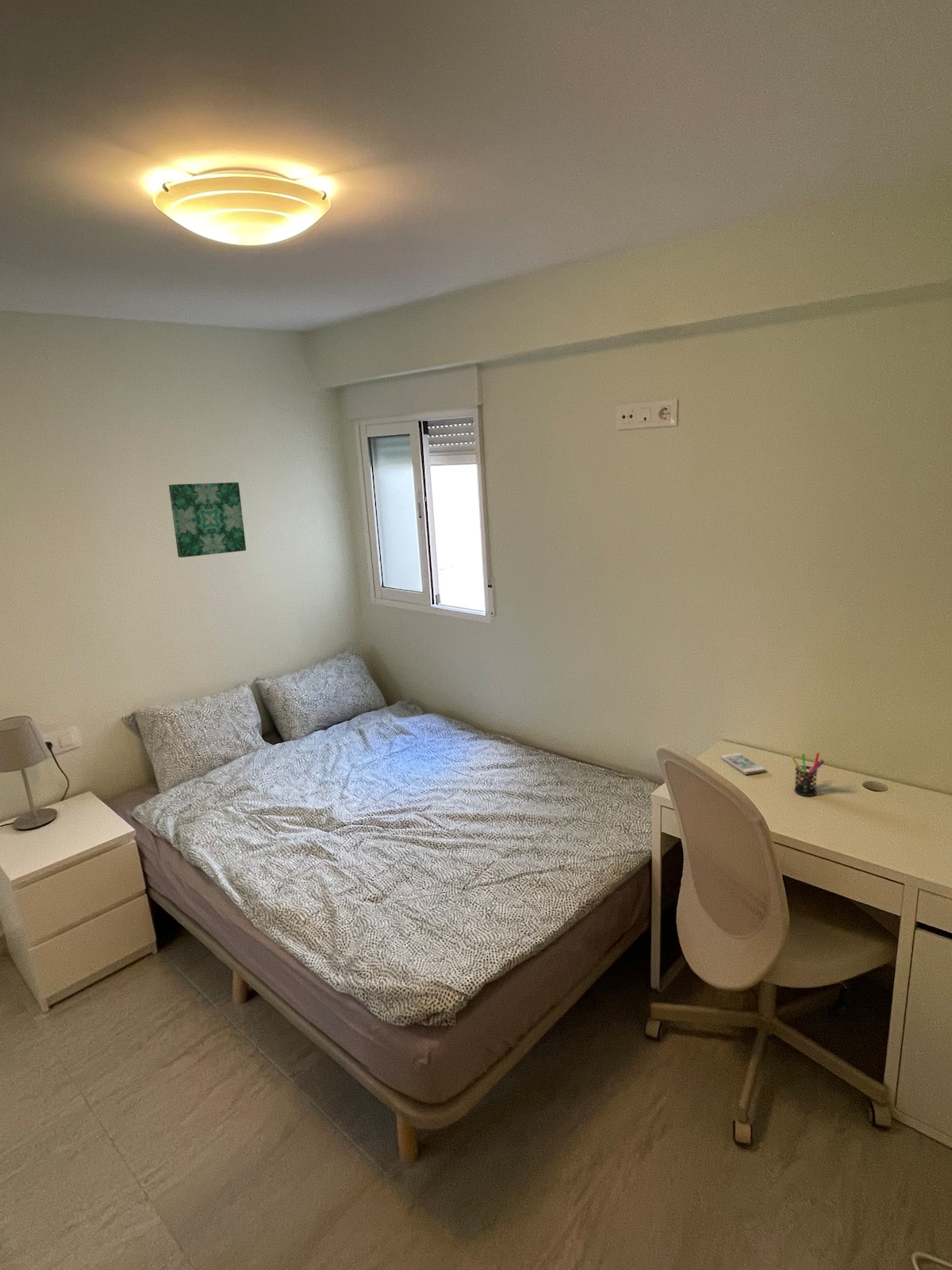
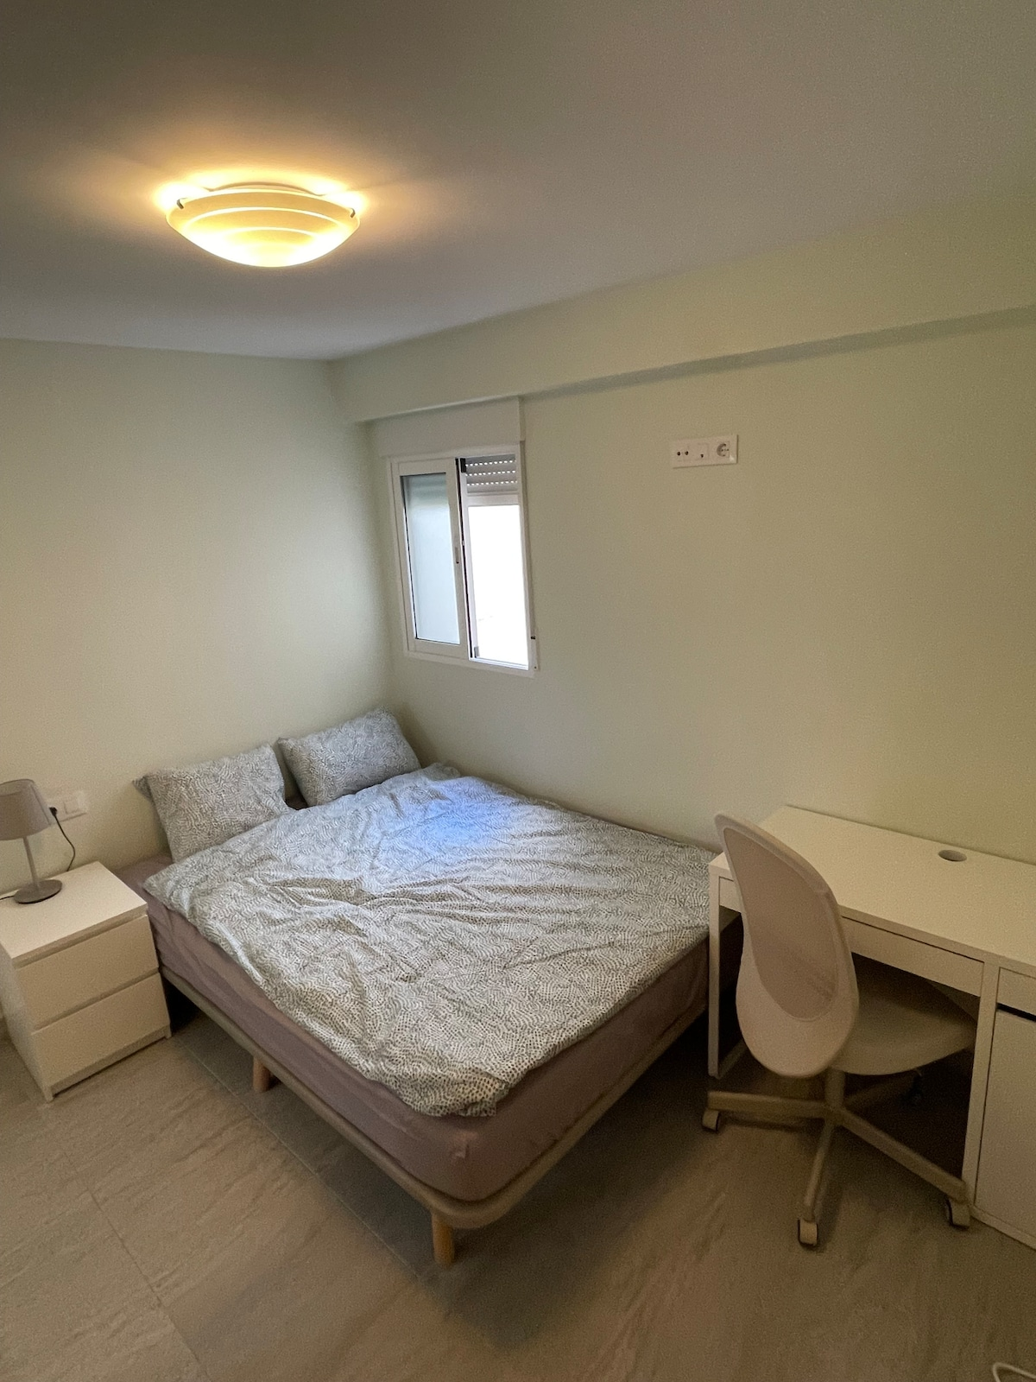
- wall art (209, 518)
- smartphone (742, 763)
- pen holder (806, 772)
